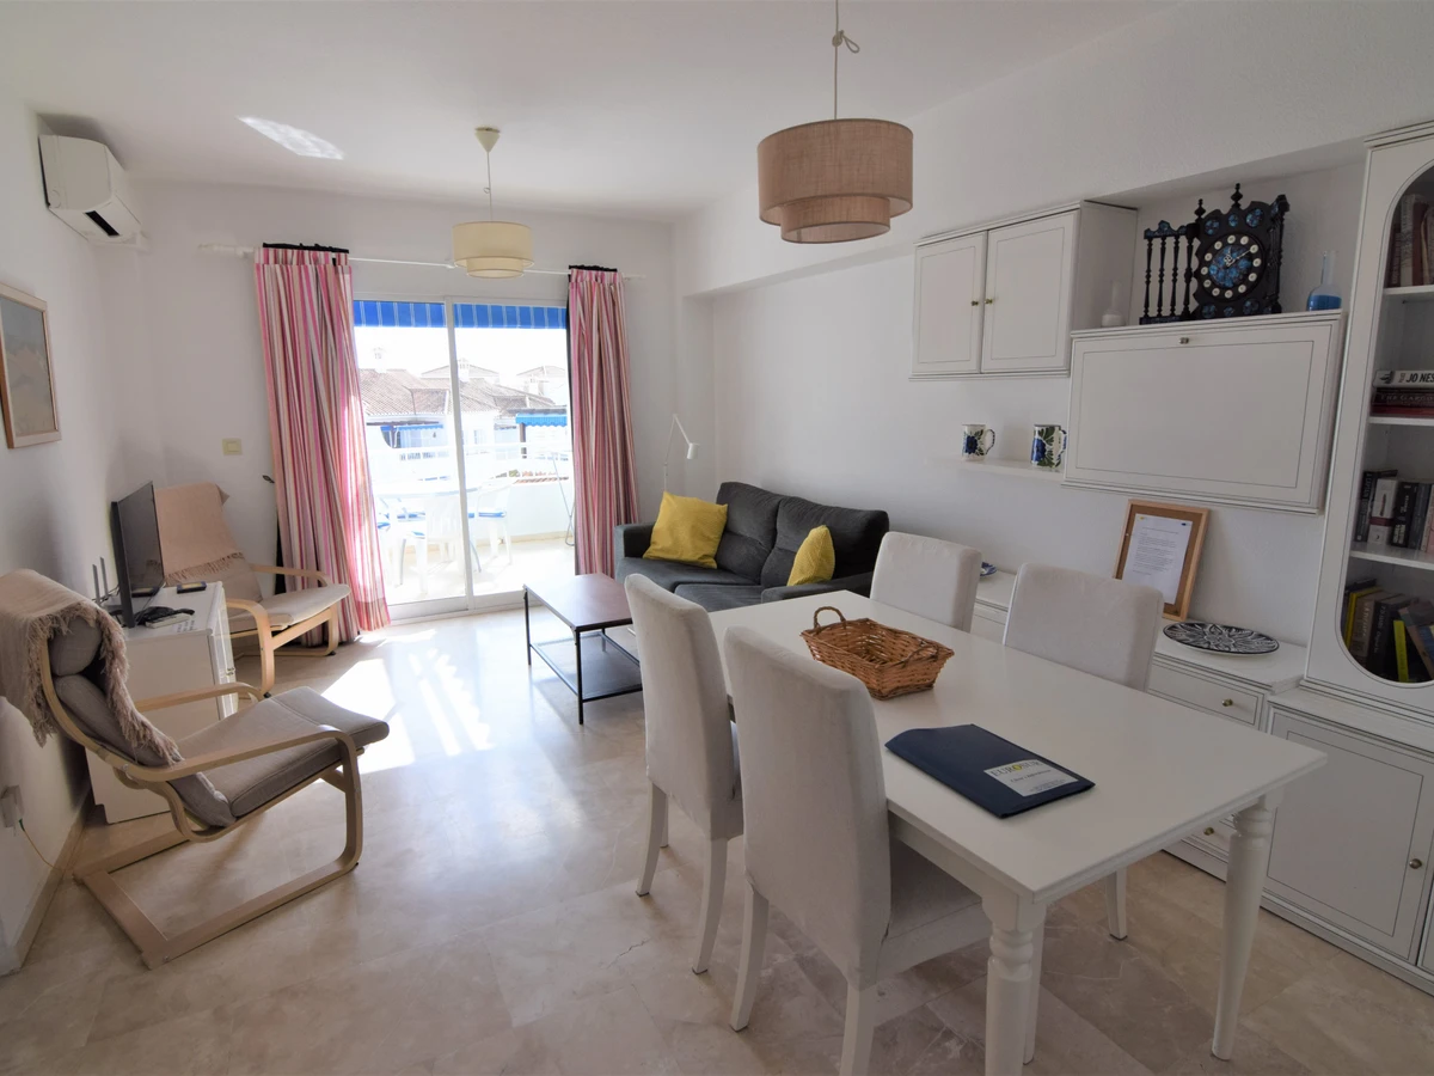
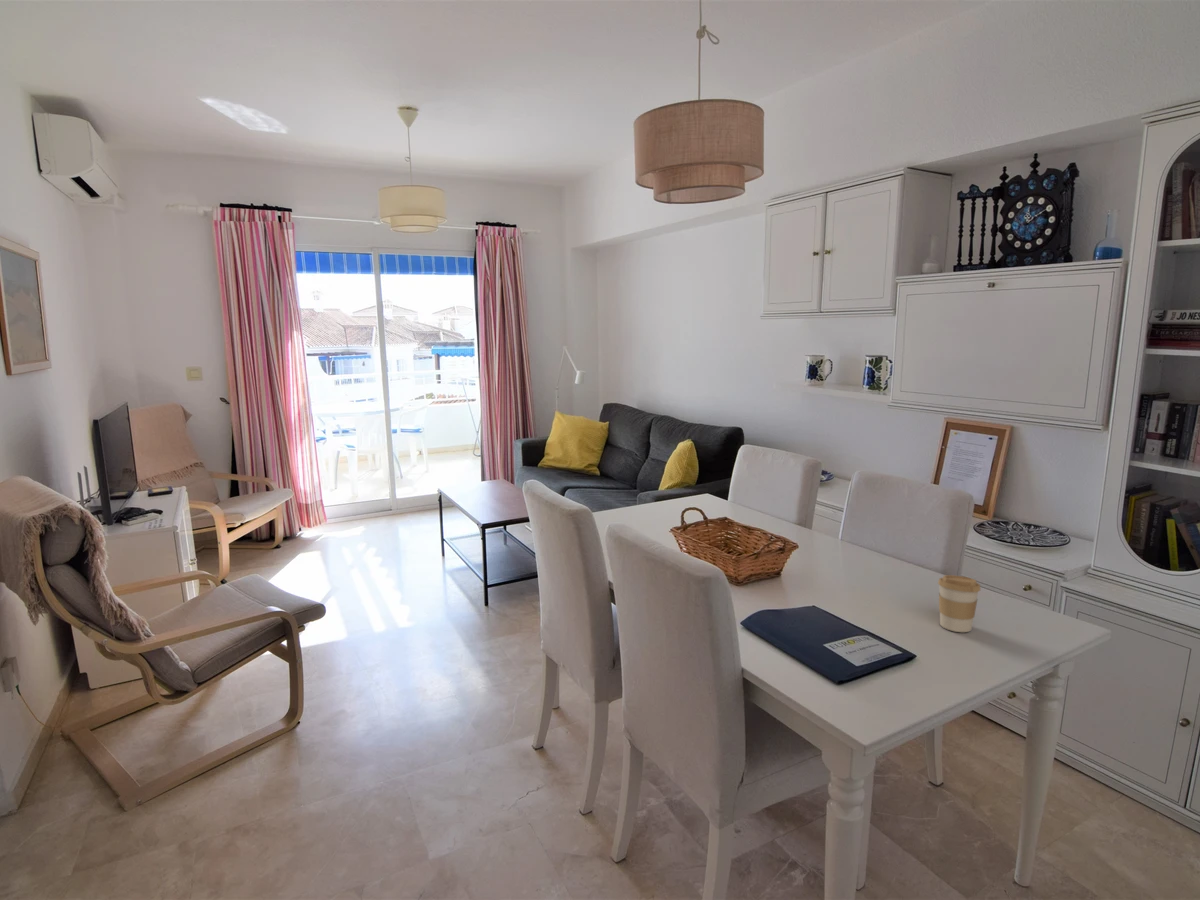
+ coffee cup (957, 601)
